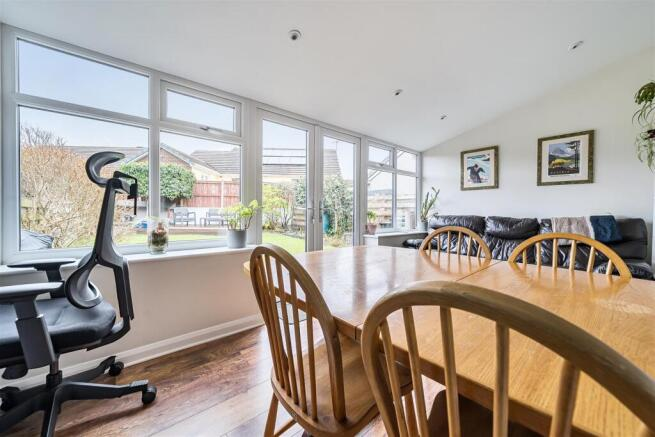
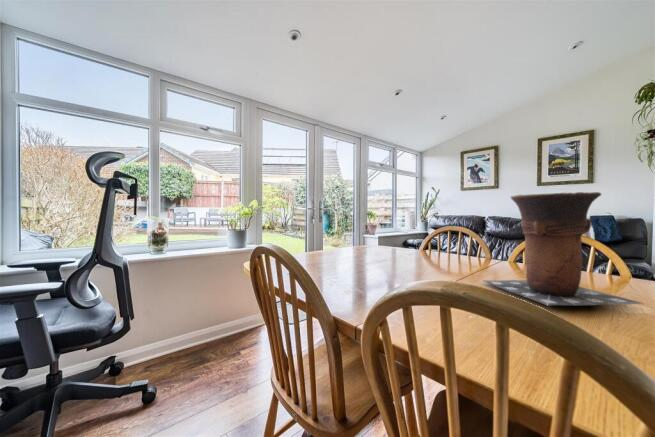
+ vase (550, 243)
